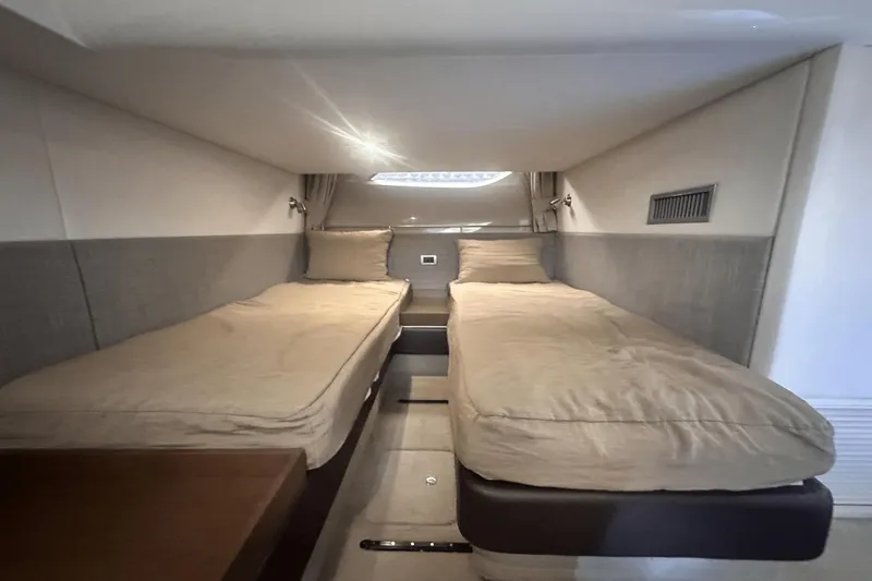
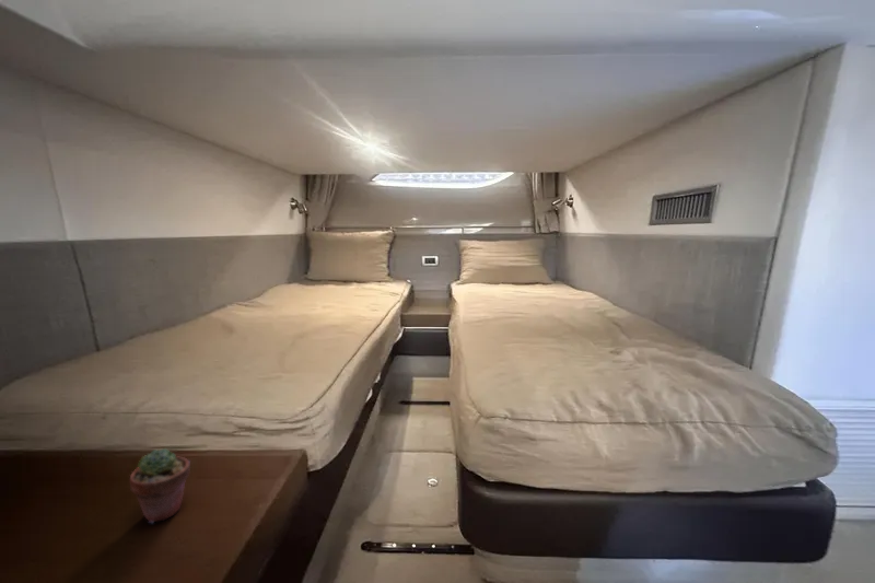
+ potted succulent (161, 480)
